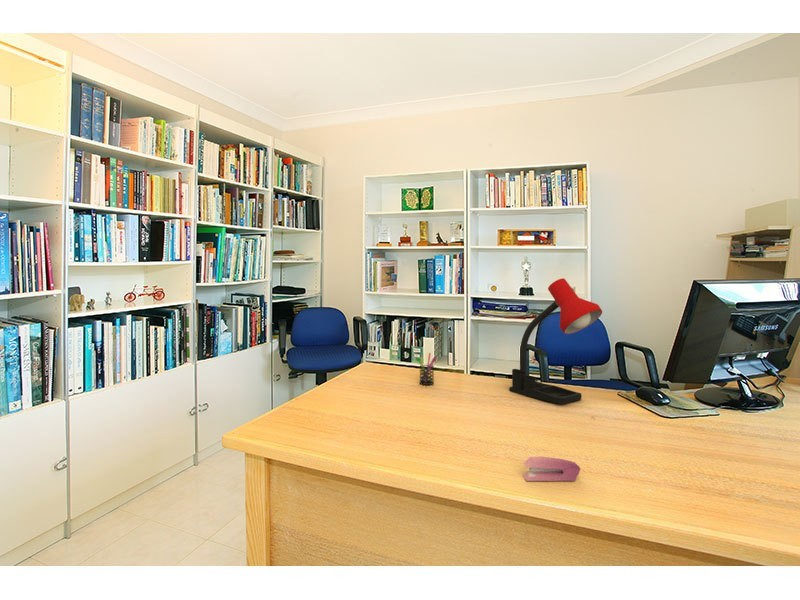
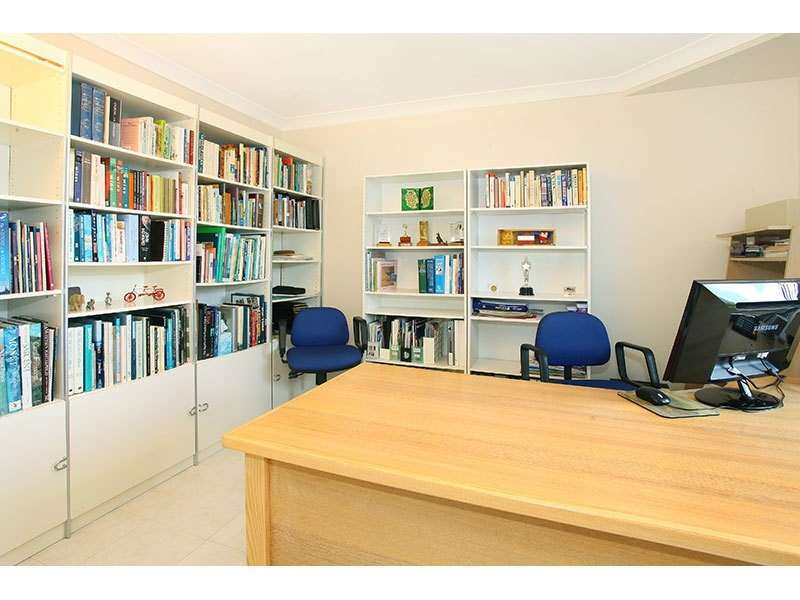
- pen holder (425, 368)
- stapler (551, 468)
- desk lamp (563, 332)
